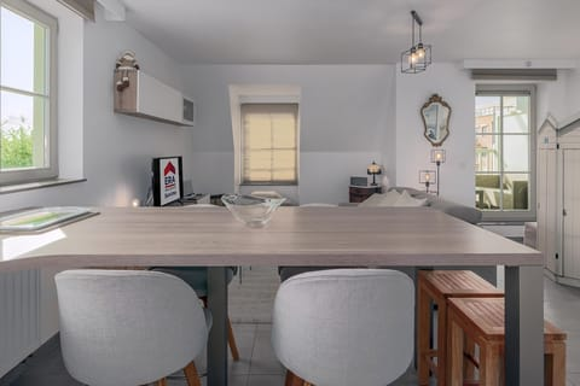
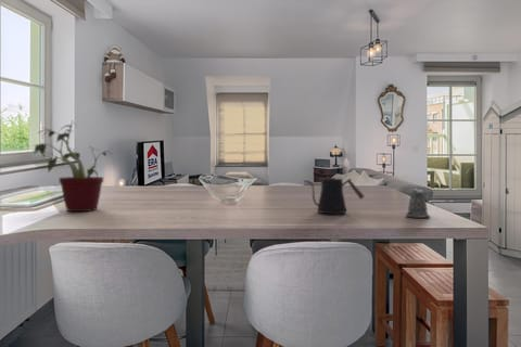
+ kettle (333, 194)
+ pepper shaker (419, 202)
+ potted plant (69, 165)
